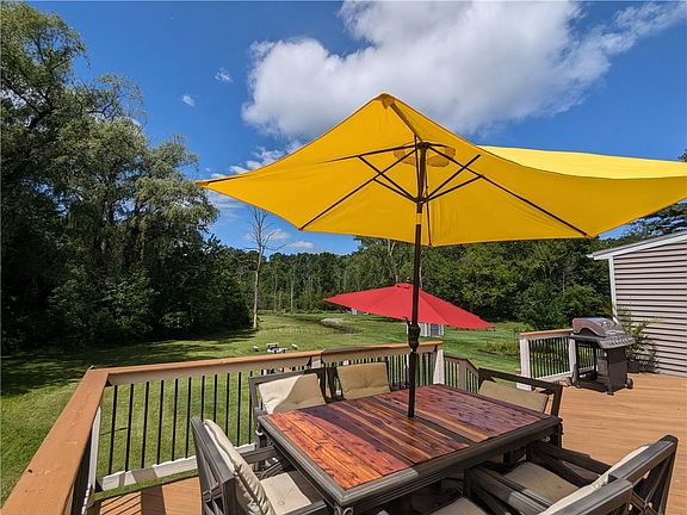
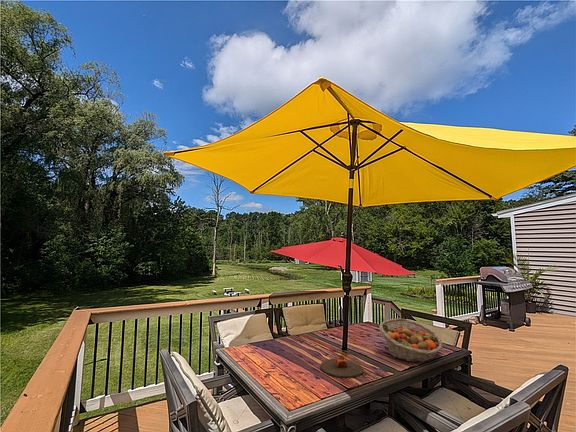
+ fruit basket (410, 339)
+ plate (341, 361)
